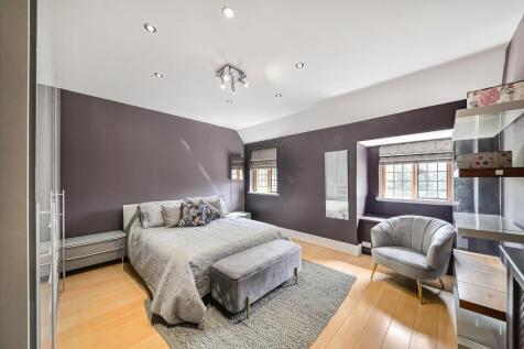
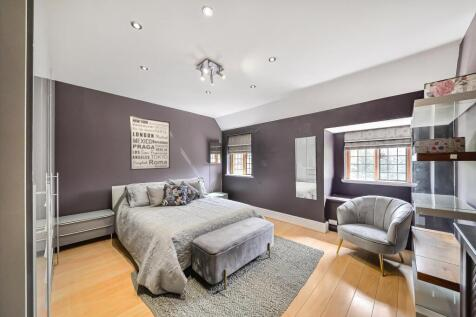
+ wall art (151, 144)
